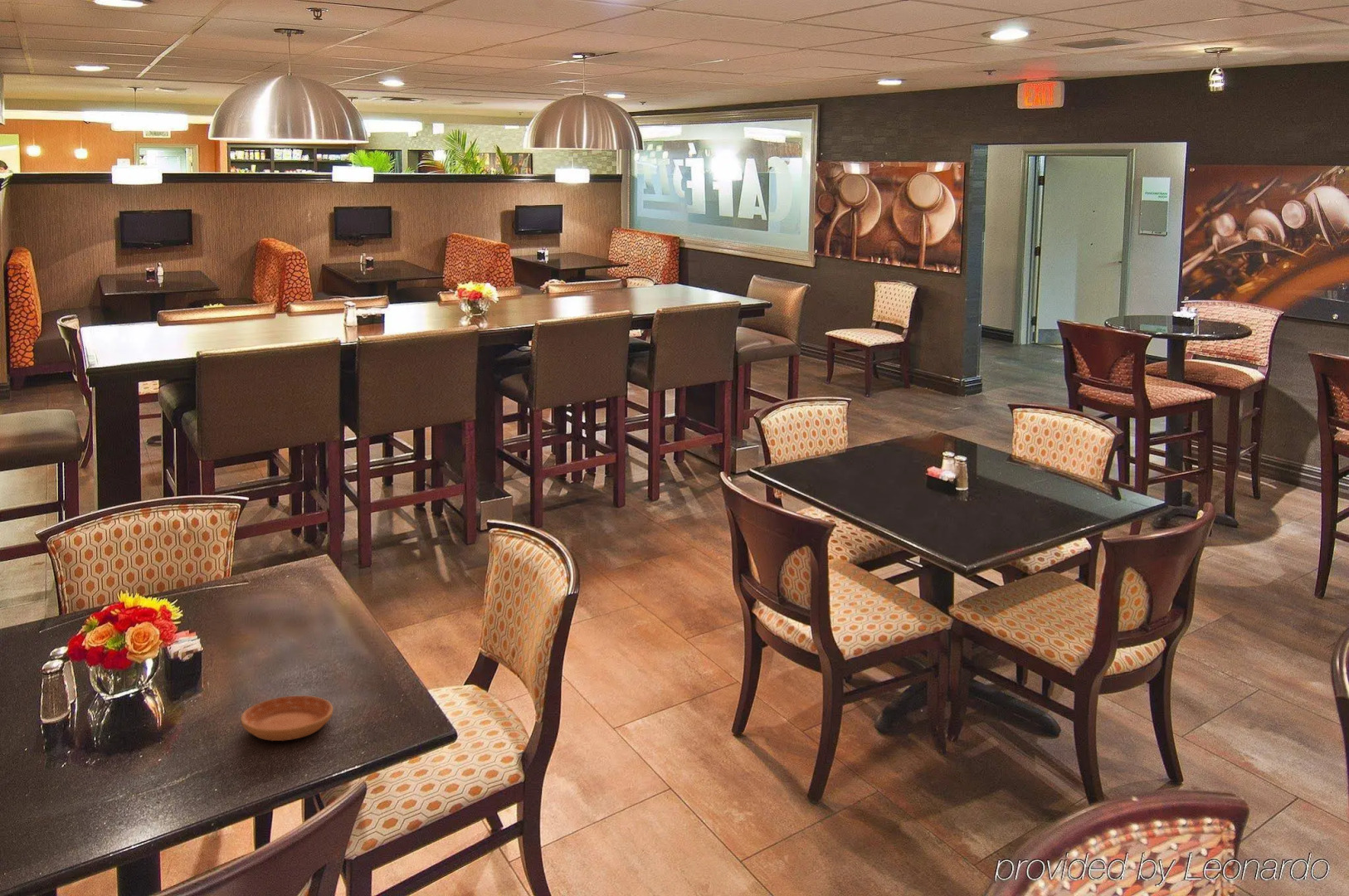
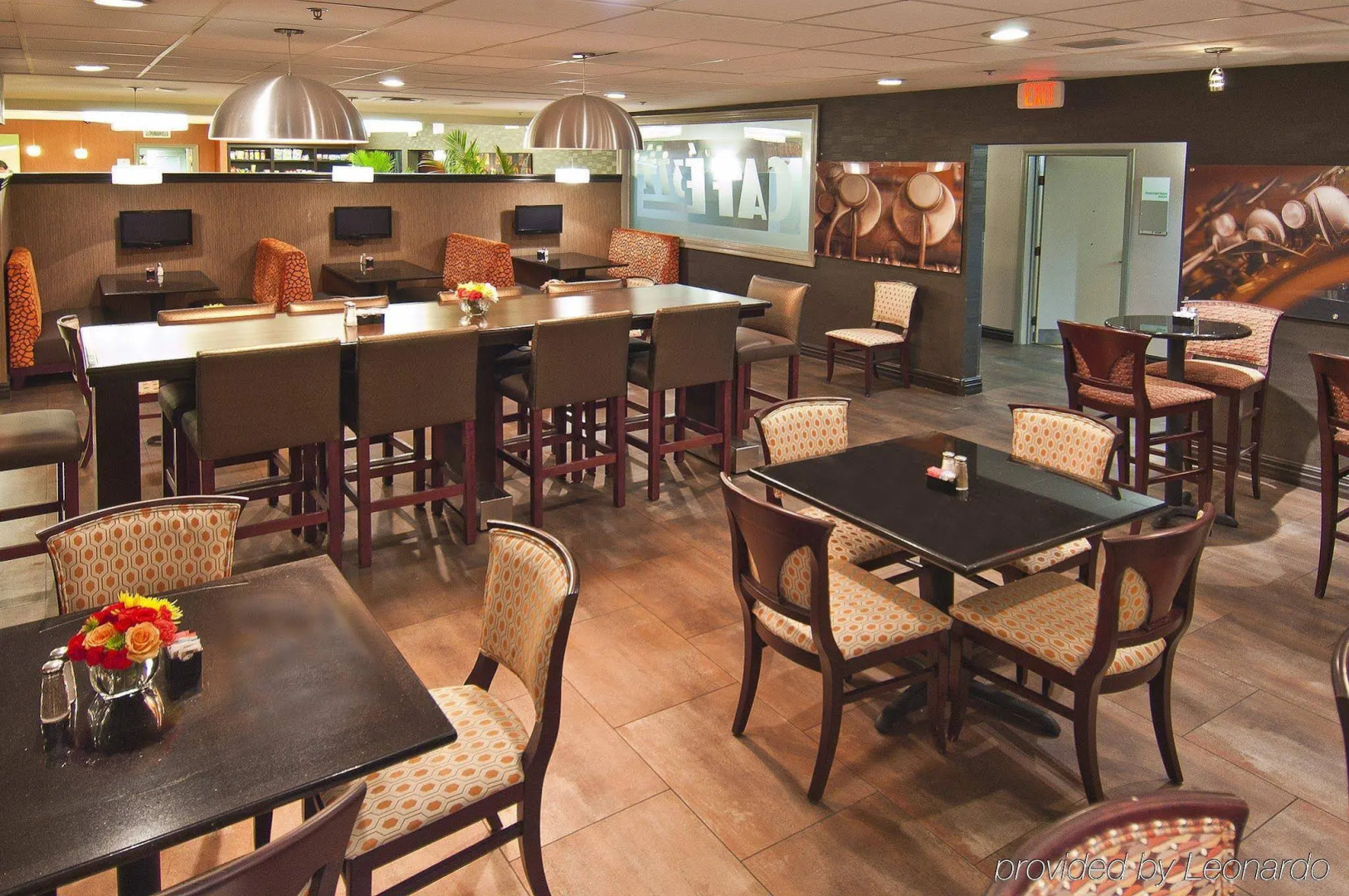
- saucer (288, 718)
